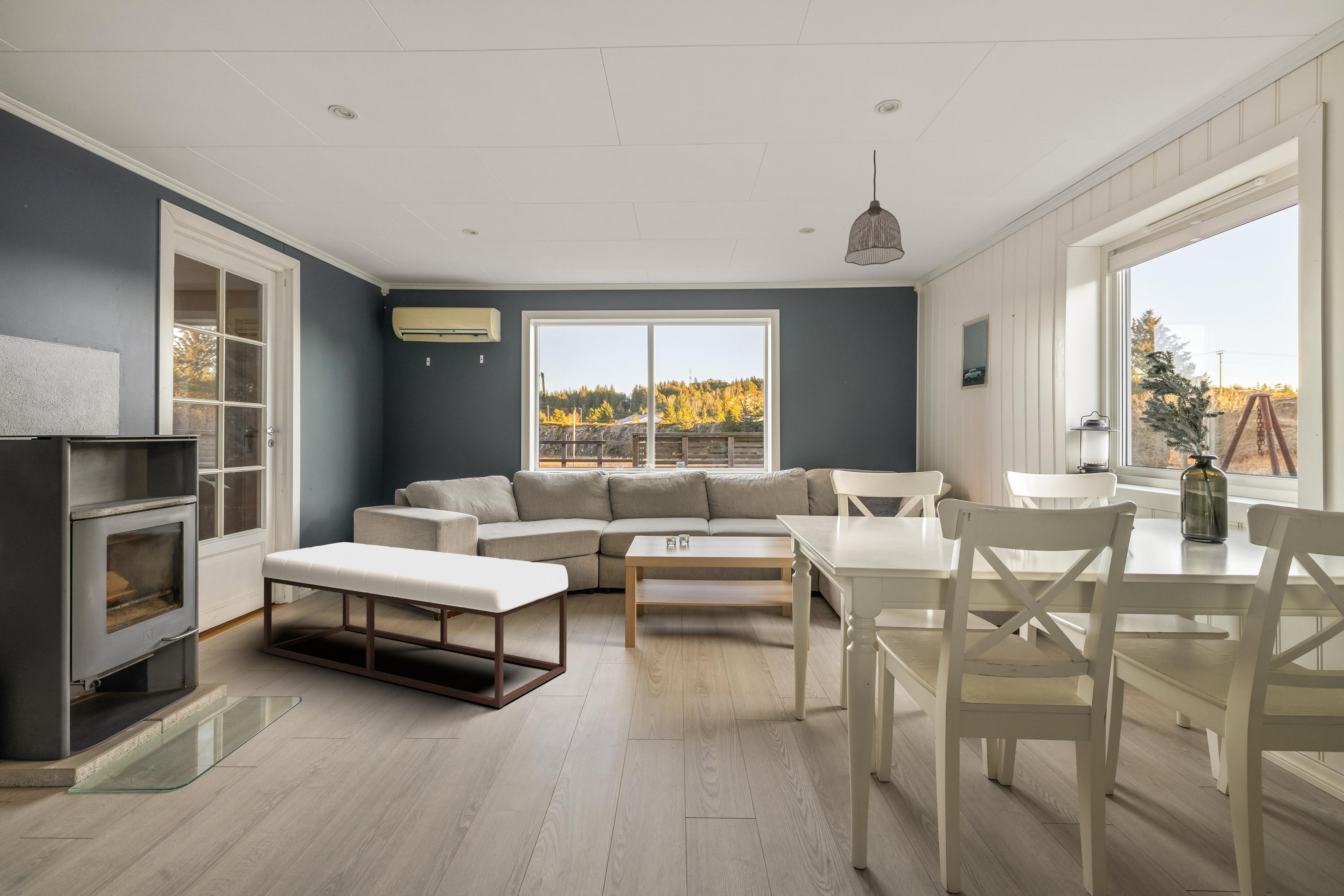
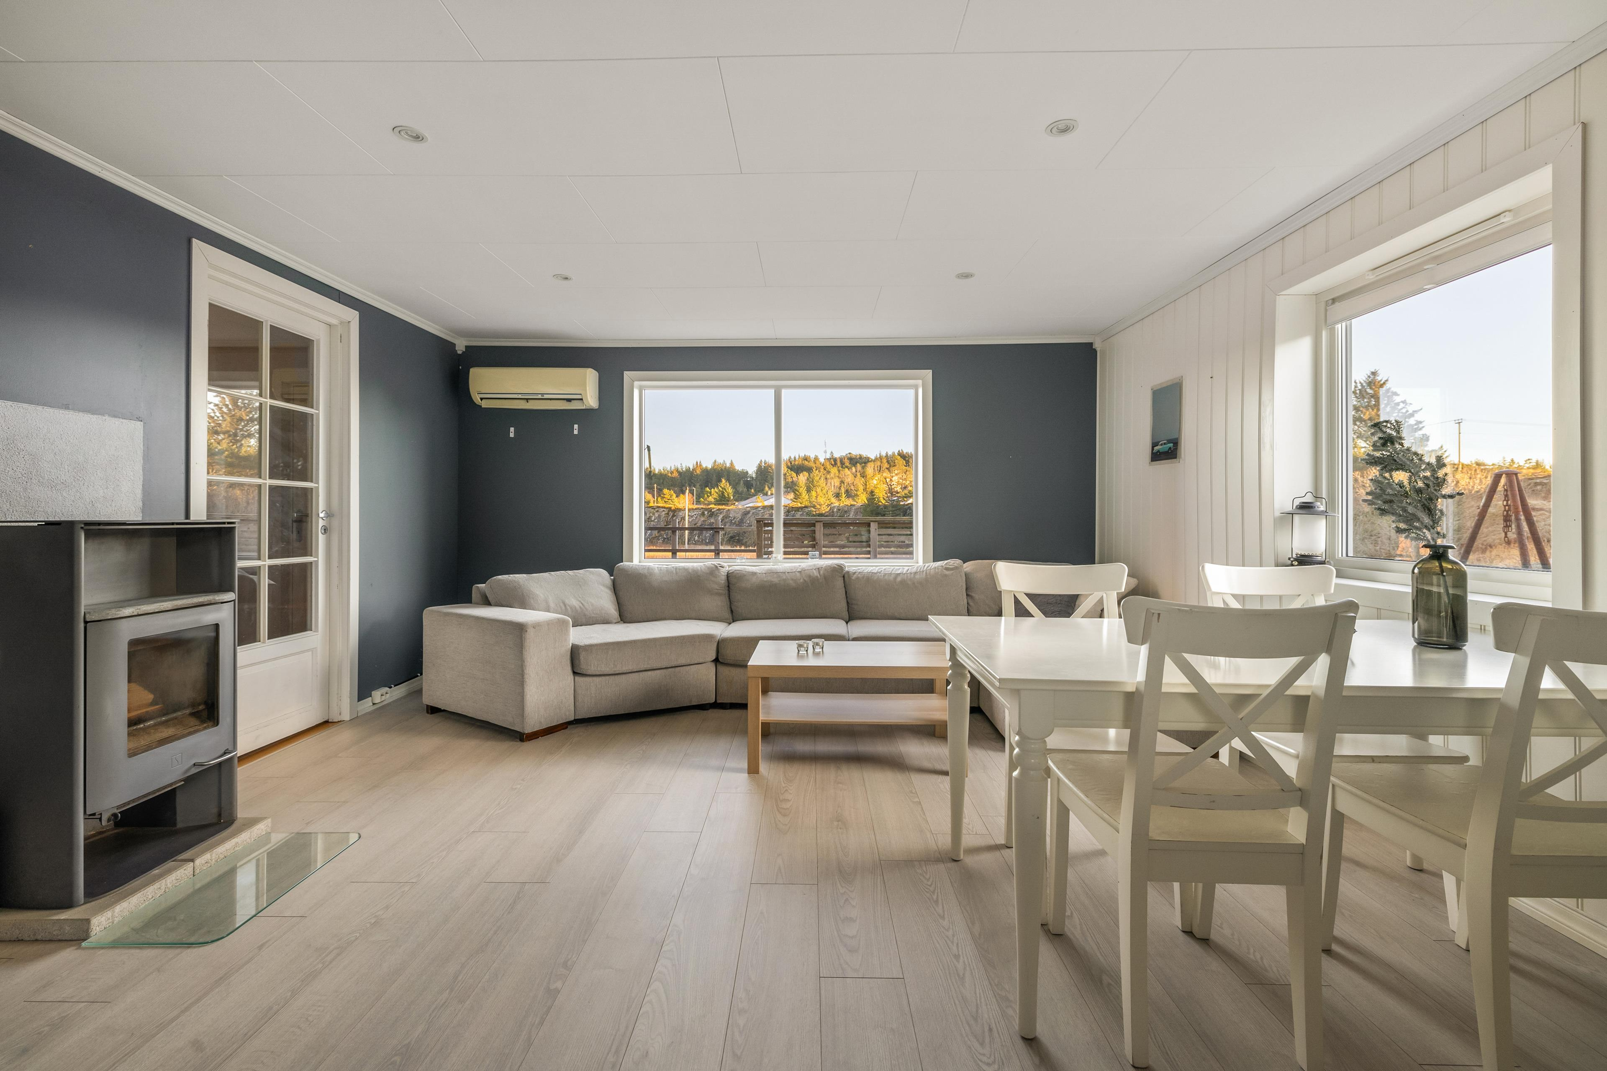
- pendant lamp (874, 204)
- bench (410, 604)
